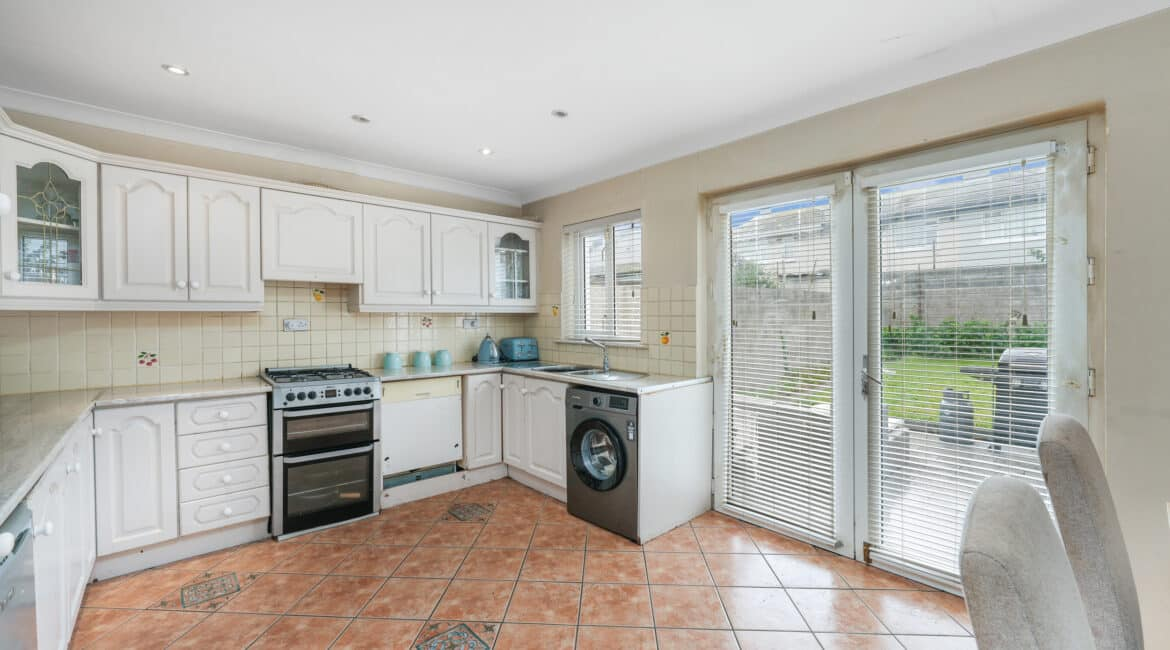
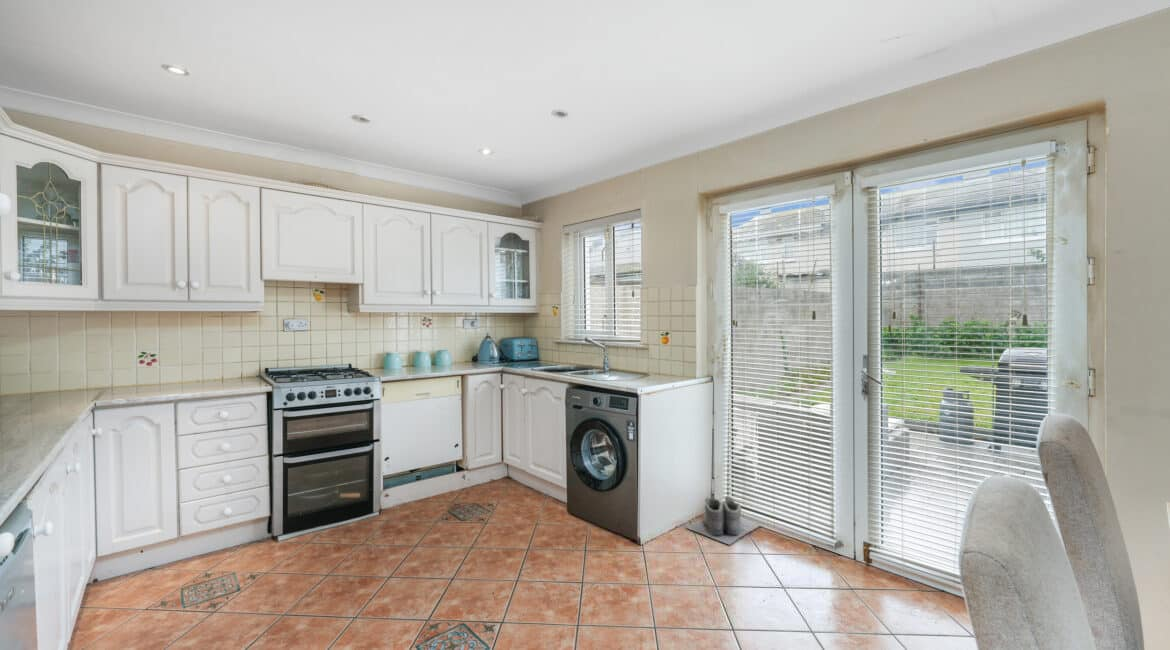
+ boots (722, 511)
